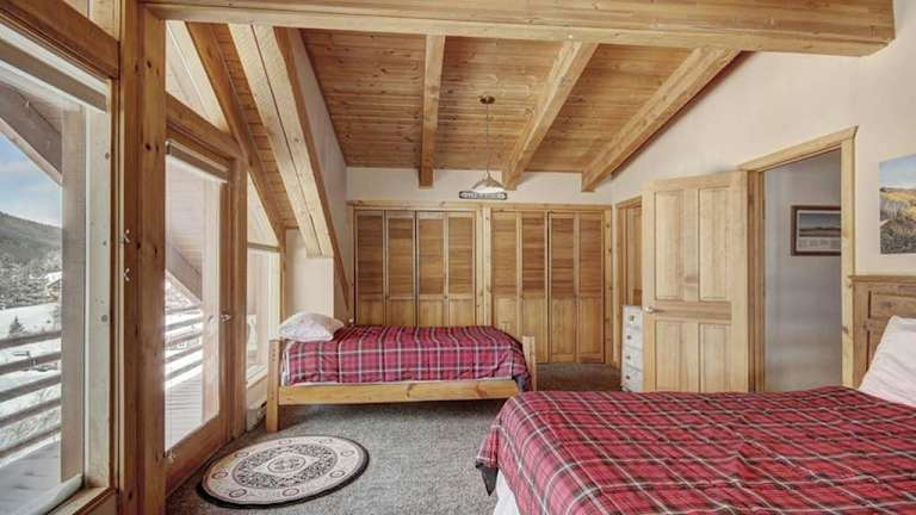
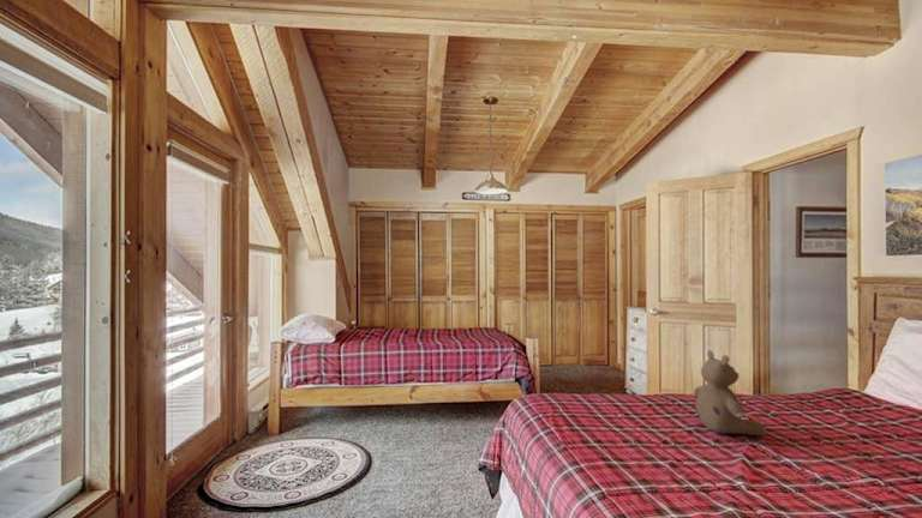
+ stuffed bear (728, 391)
